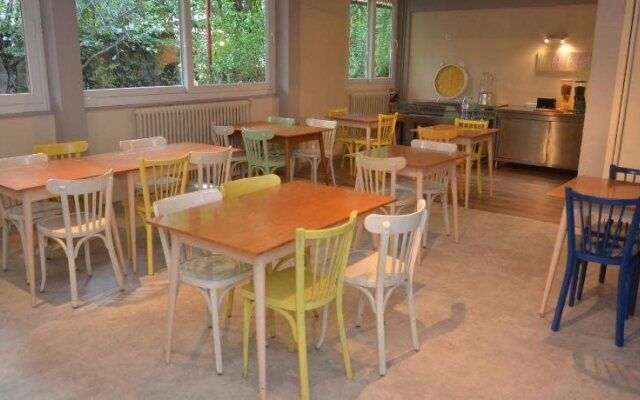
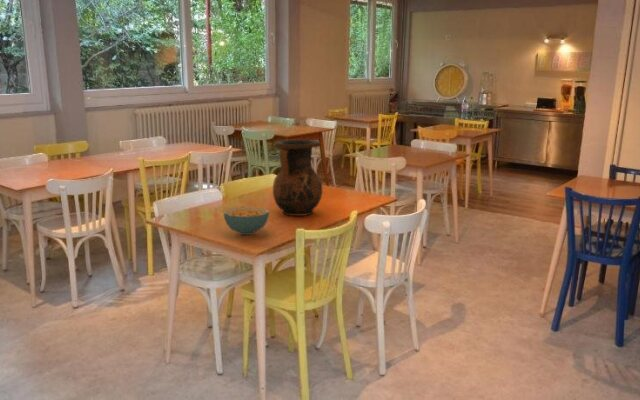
+ cereal bowl (246, 222)
+ vase (297, 177)
